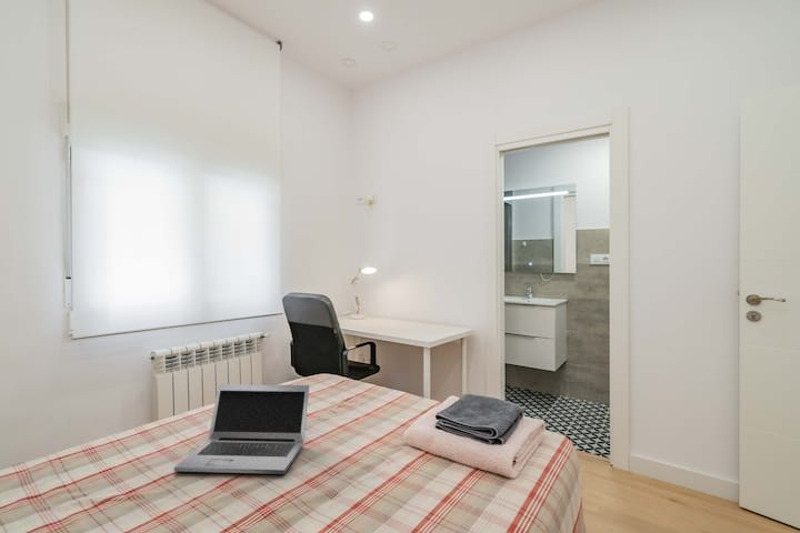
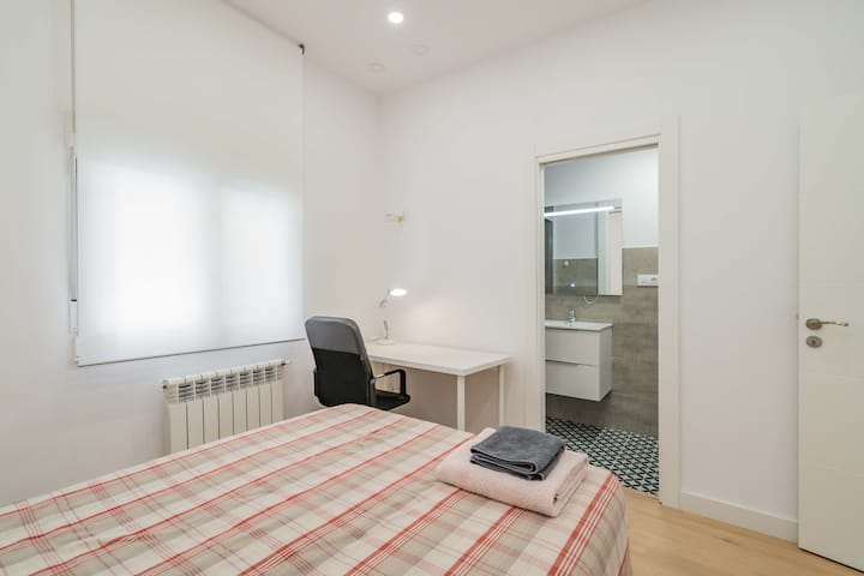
- laptop (248, 424)
